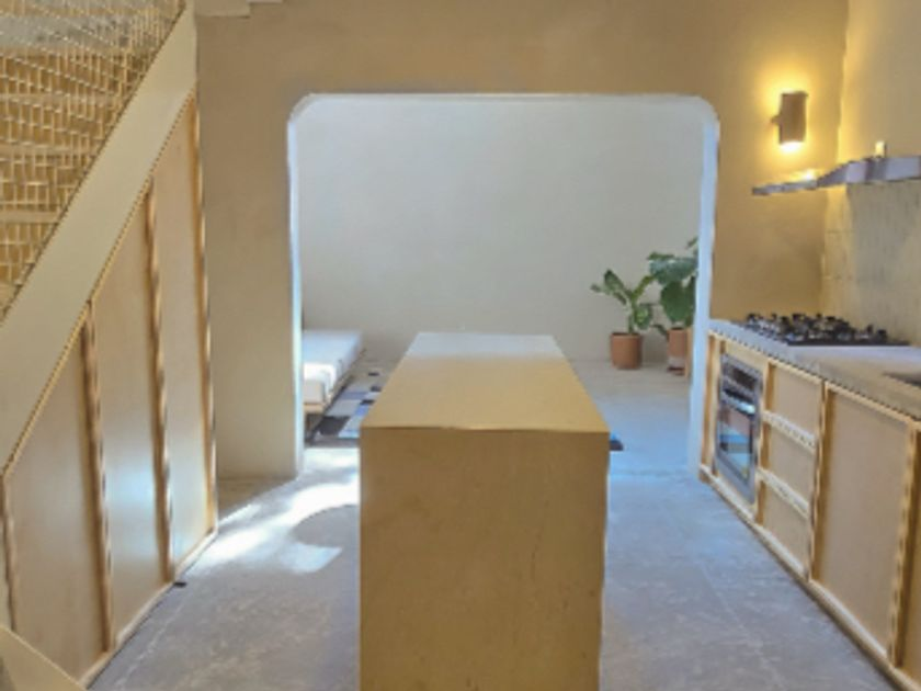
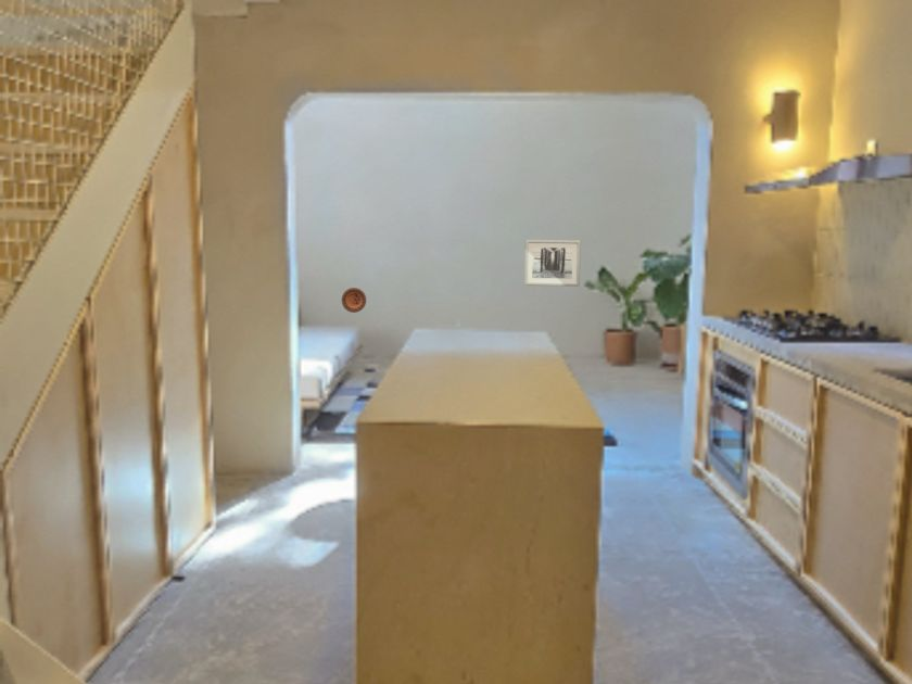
+ decorative plate (354, 300)
+ wall art (552, 263)
